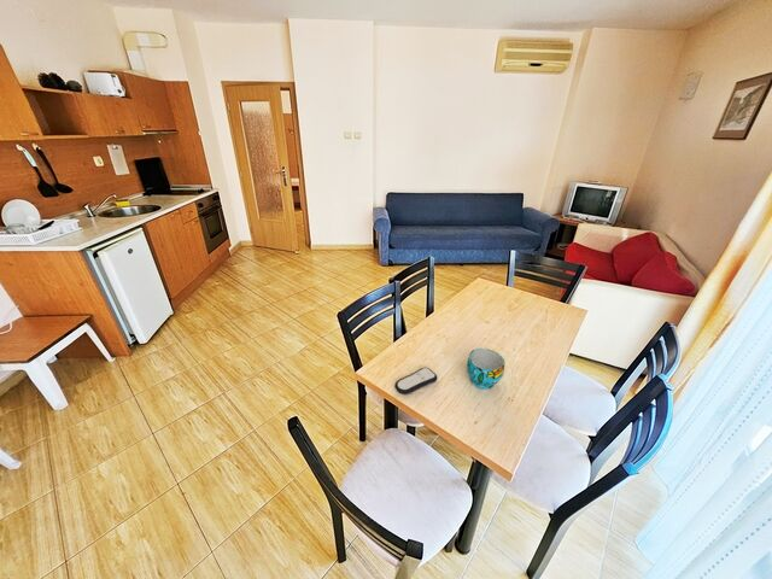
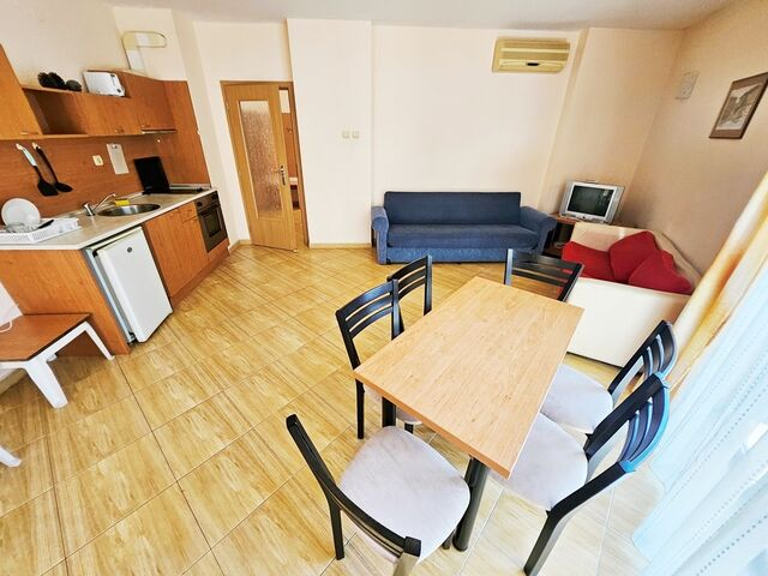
- cup (482, 368)
- remote control (415, 380)
